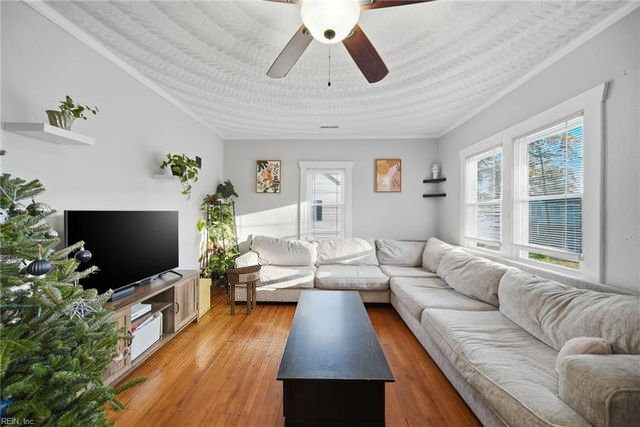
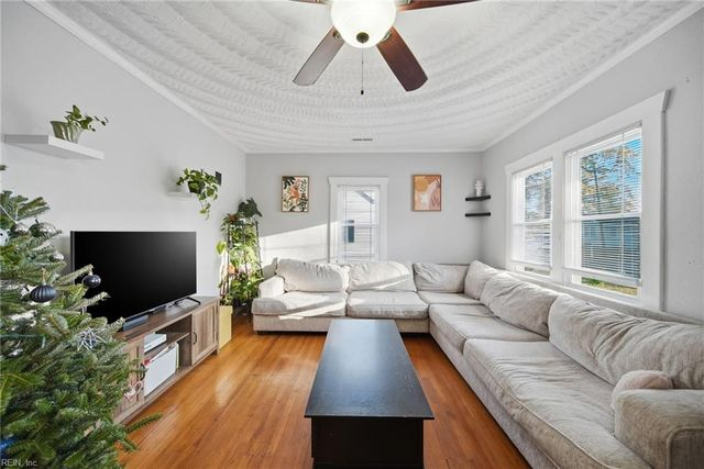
- side table (246, 289)
